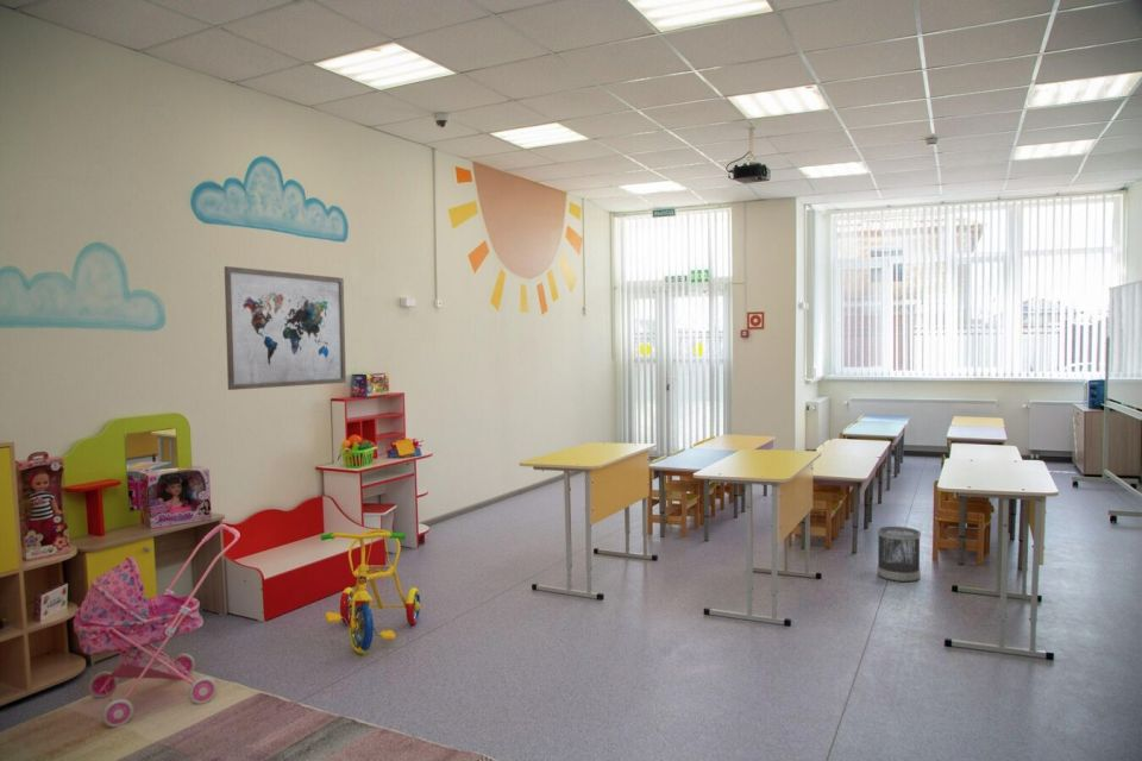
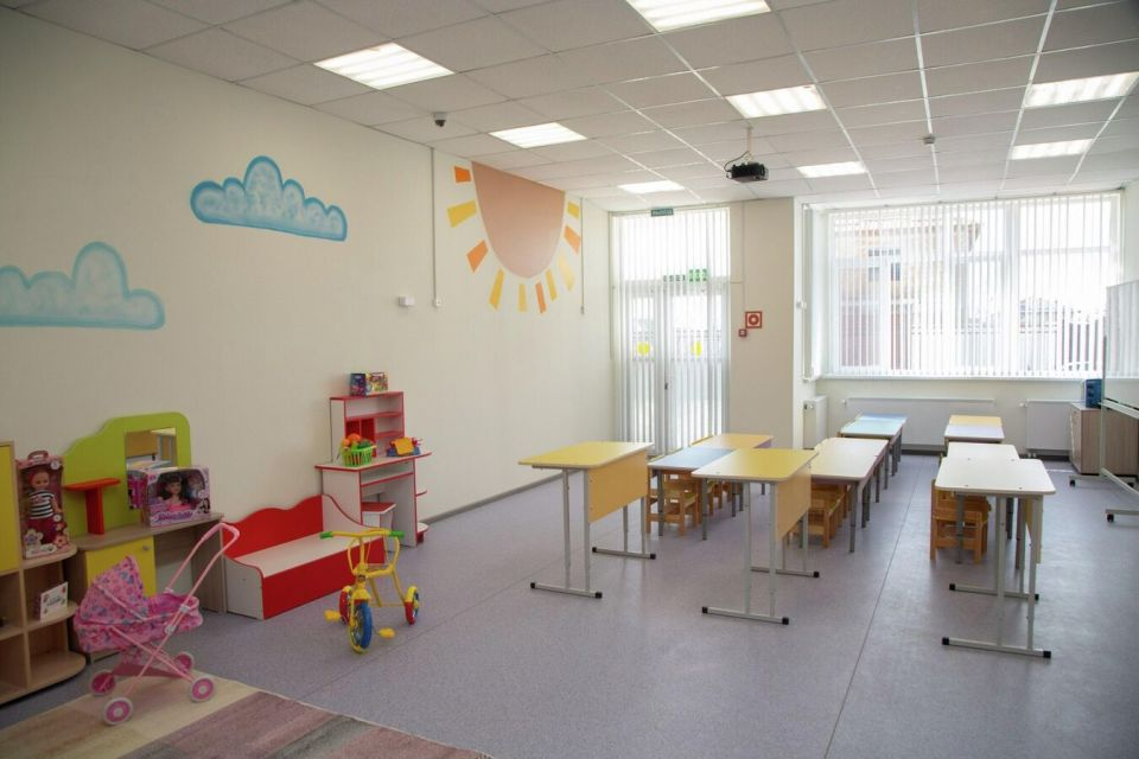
- wall art (290, 329)
- wastebasket (898, 553)
